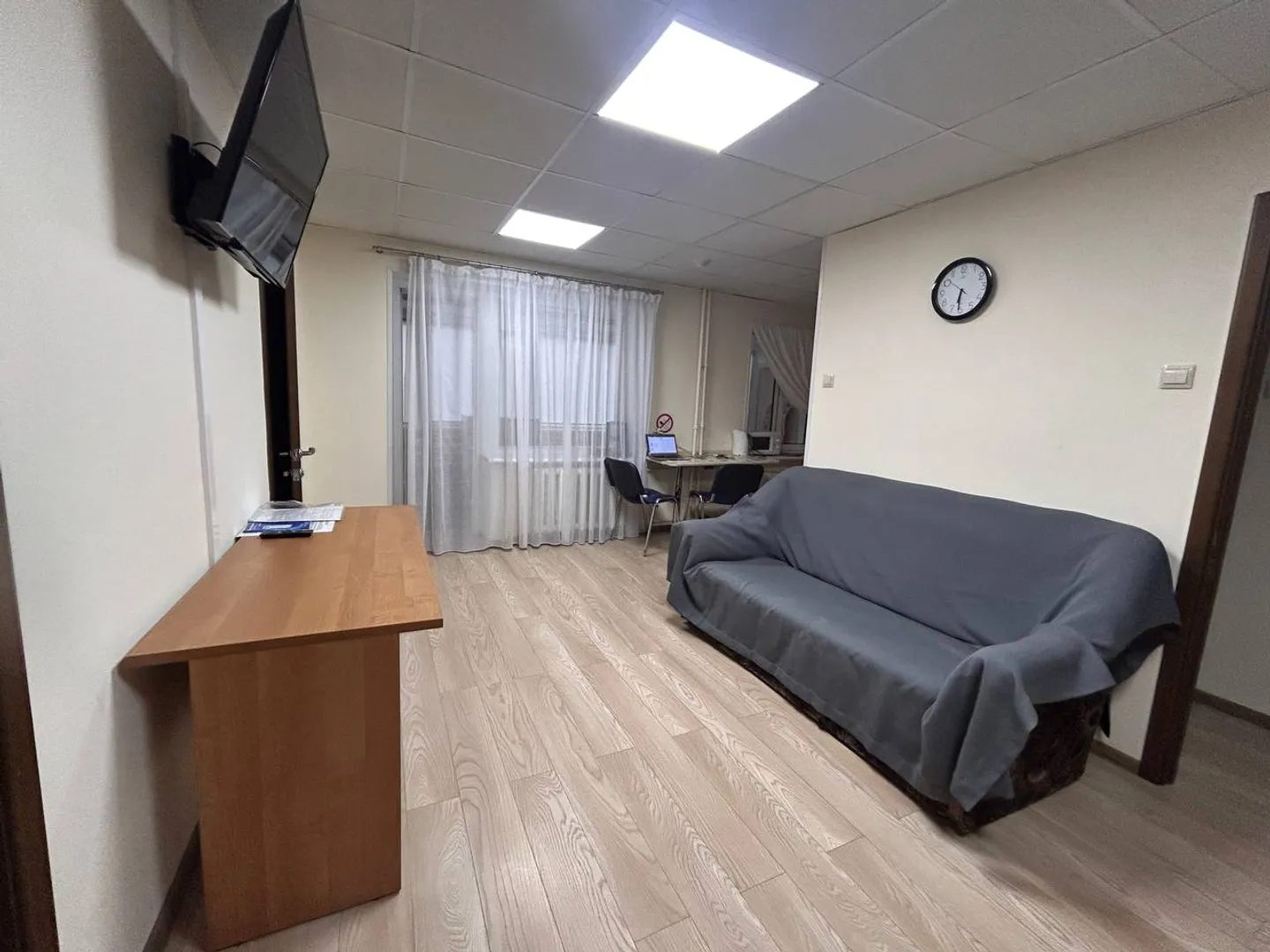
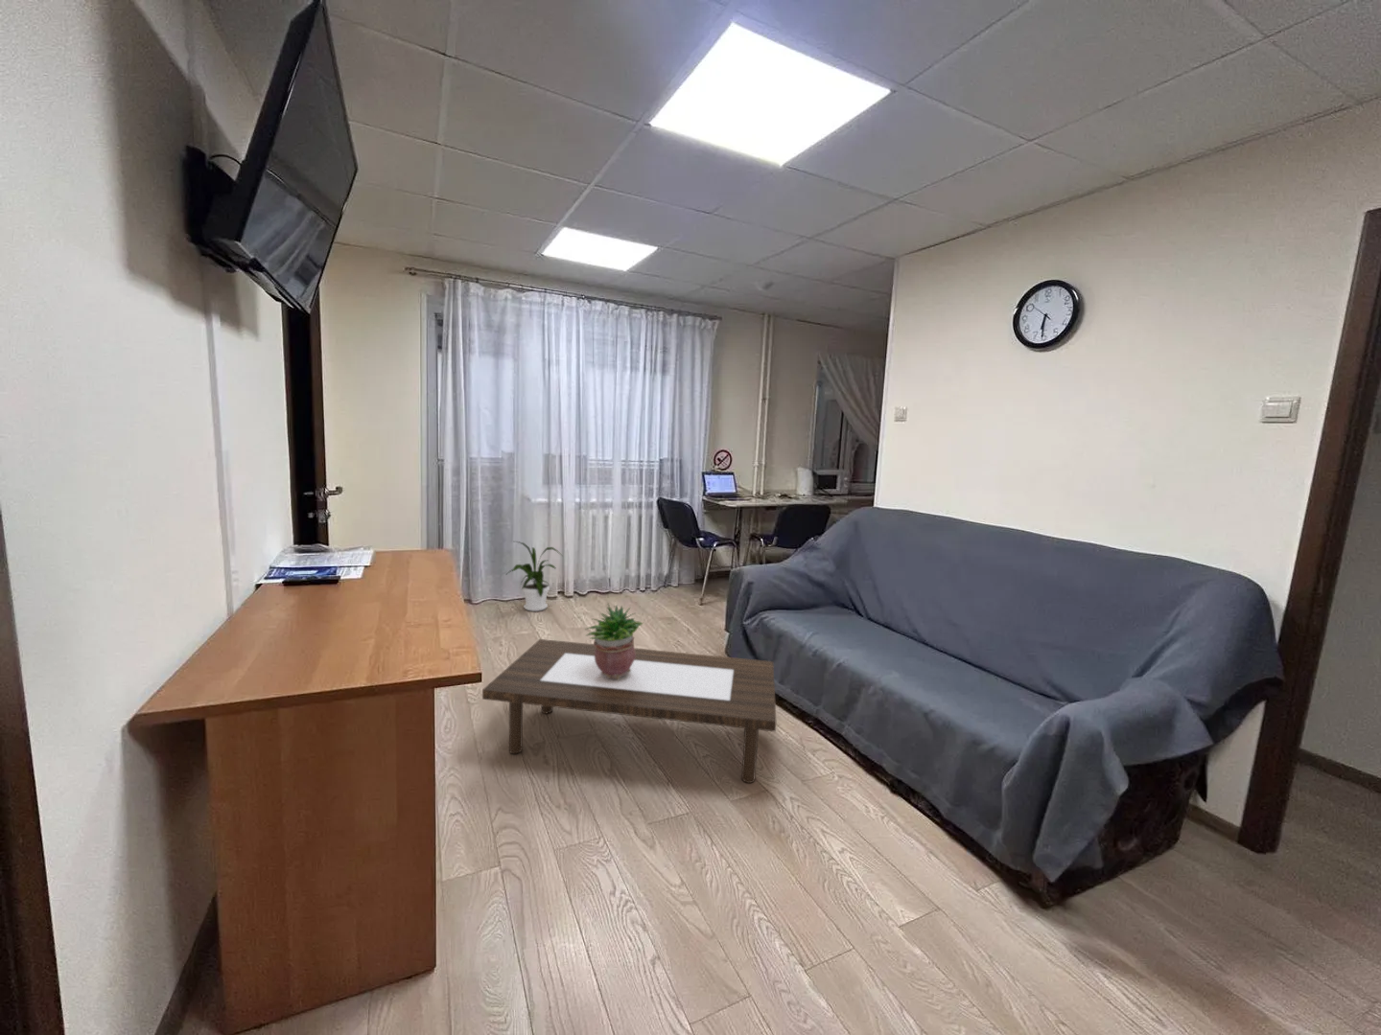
+ coffee table (638, 708)
+ potted plant (613, 639)
+ house plant (534, 574)
